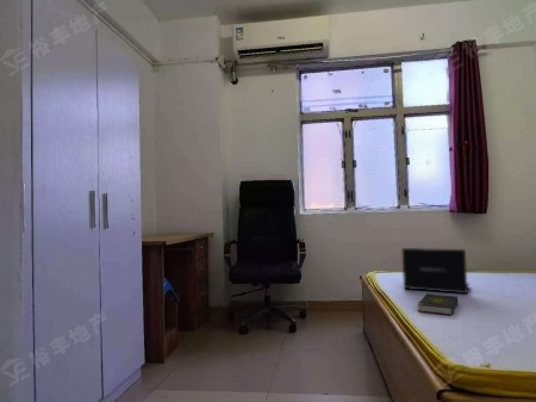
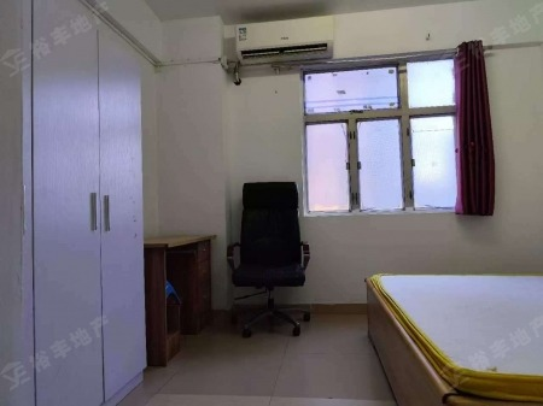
- book (438, 303)
- laptop (435, 267)
